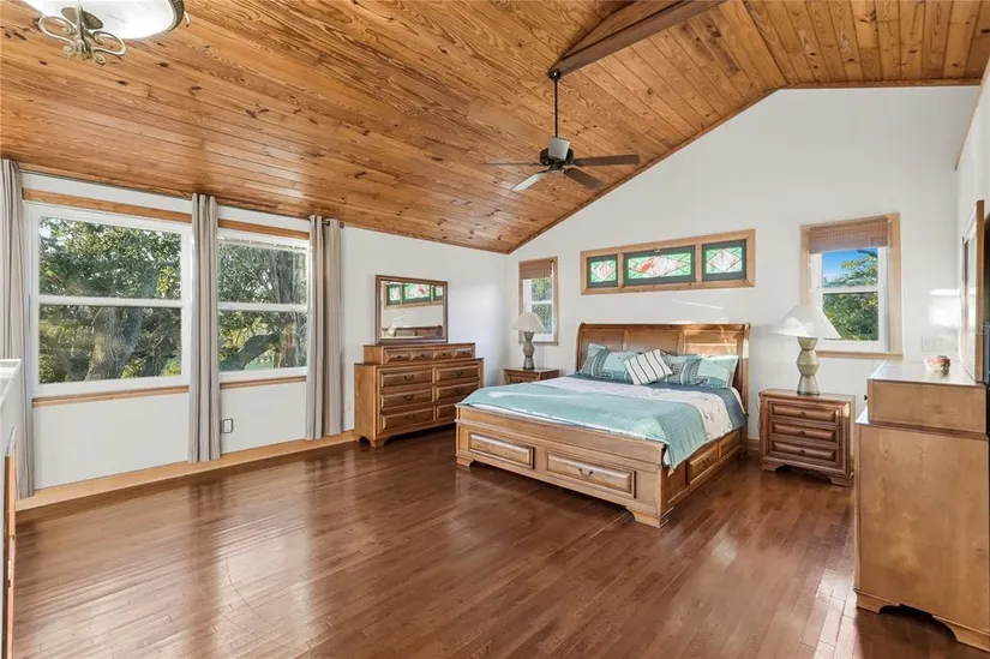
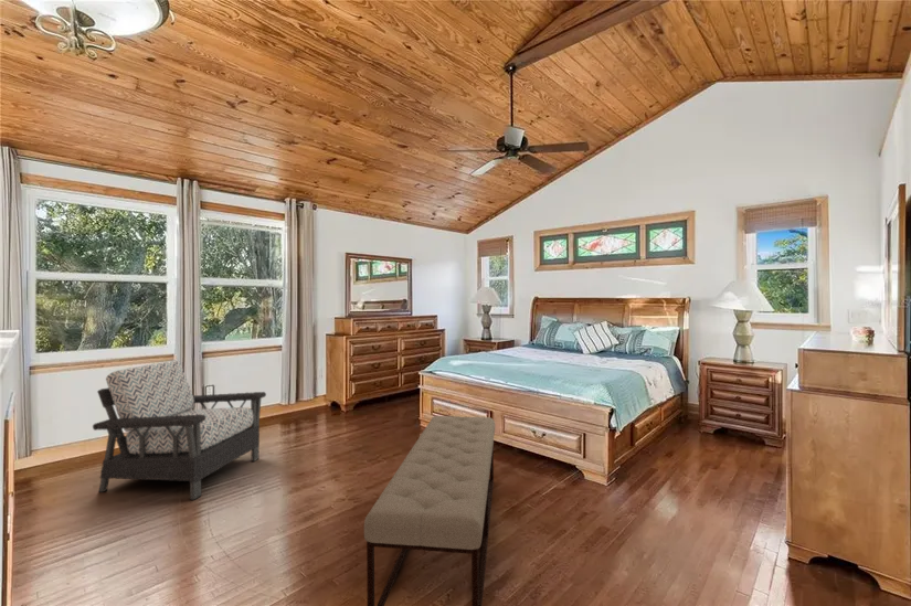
+ armchair (184, 419)
+ bench (448, 492)
